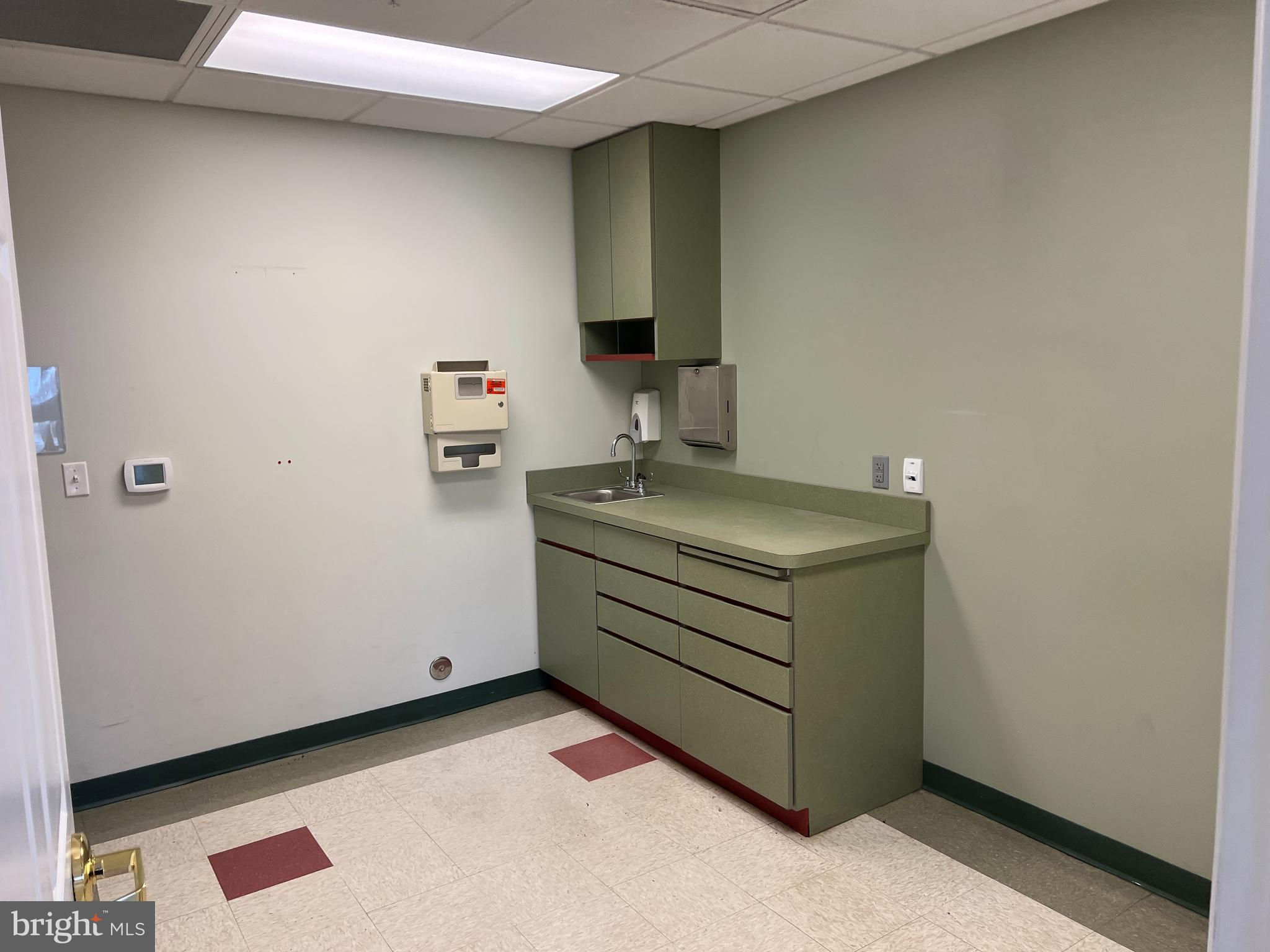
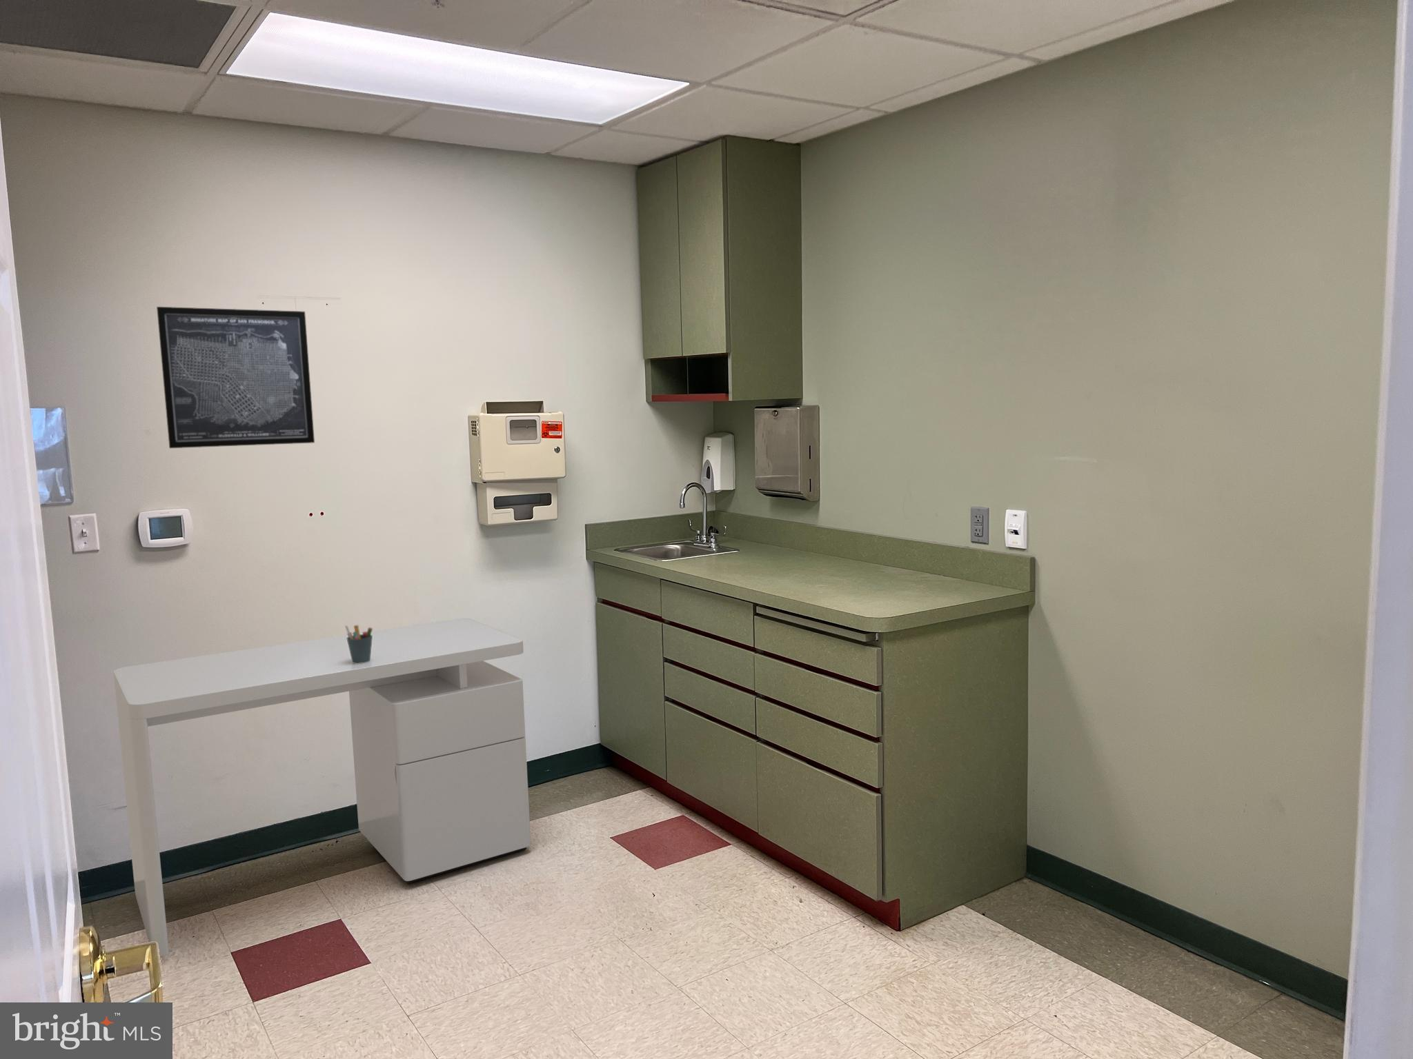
+ pen holder (359, 642)
+ wall art (239, 378)
+ desk (354, 764)
